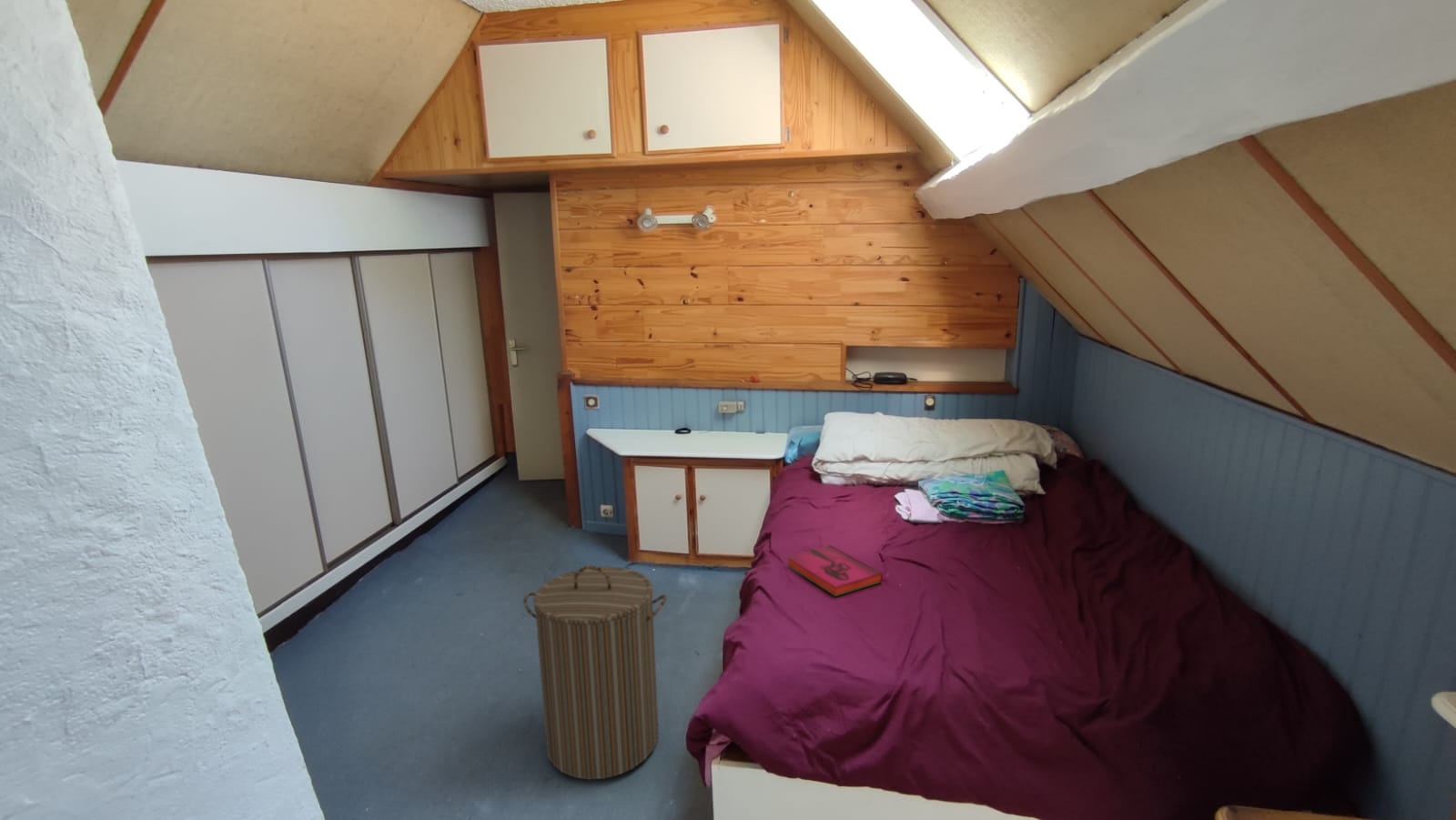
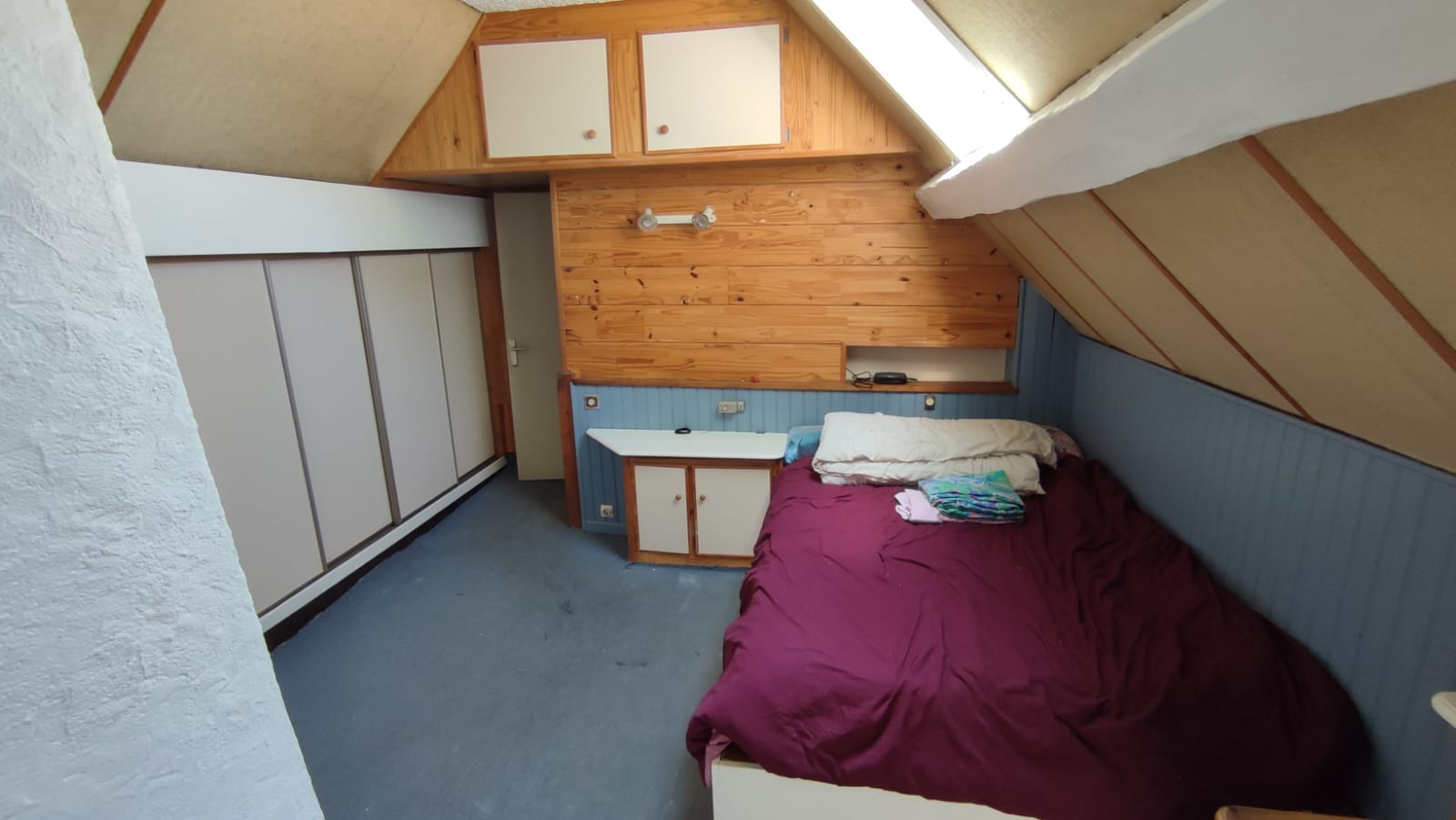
- laundry hamper (598, 655)
- hardback book (833, 568)
